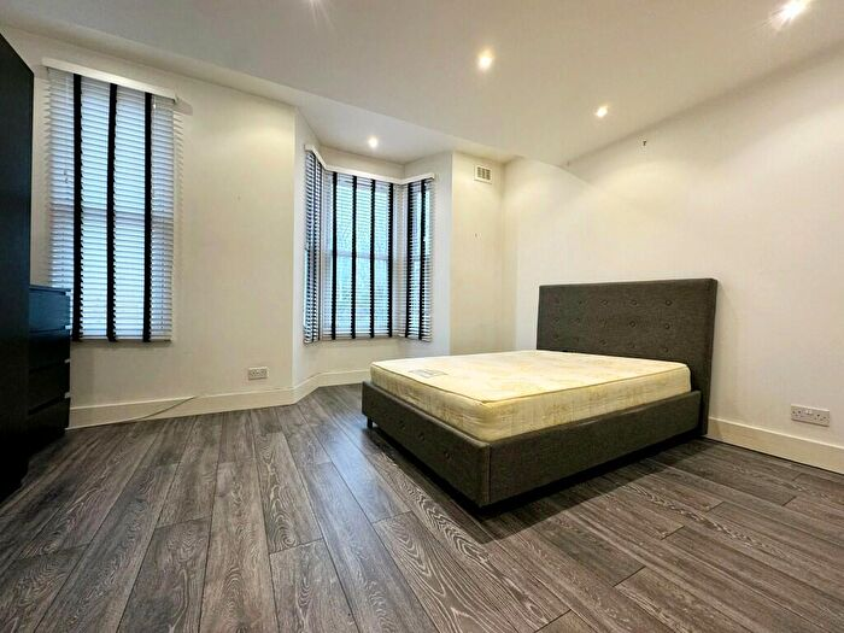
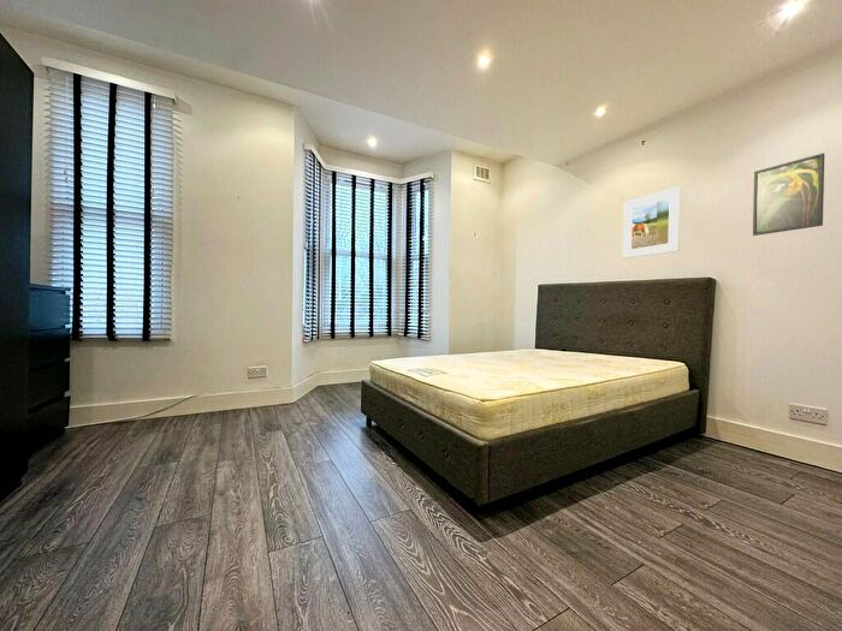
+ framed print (785, 196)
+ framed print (650, 225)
